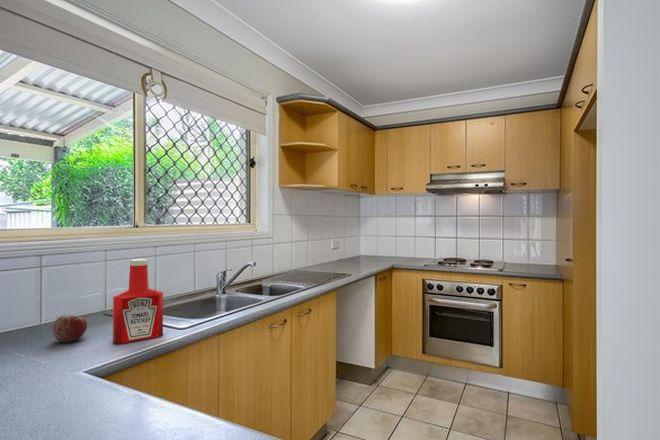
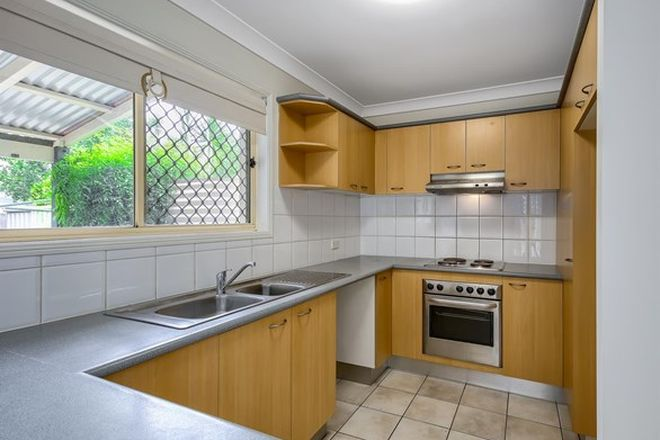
- soap bottle (138, 298)
- apple (70, 327)
